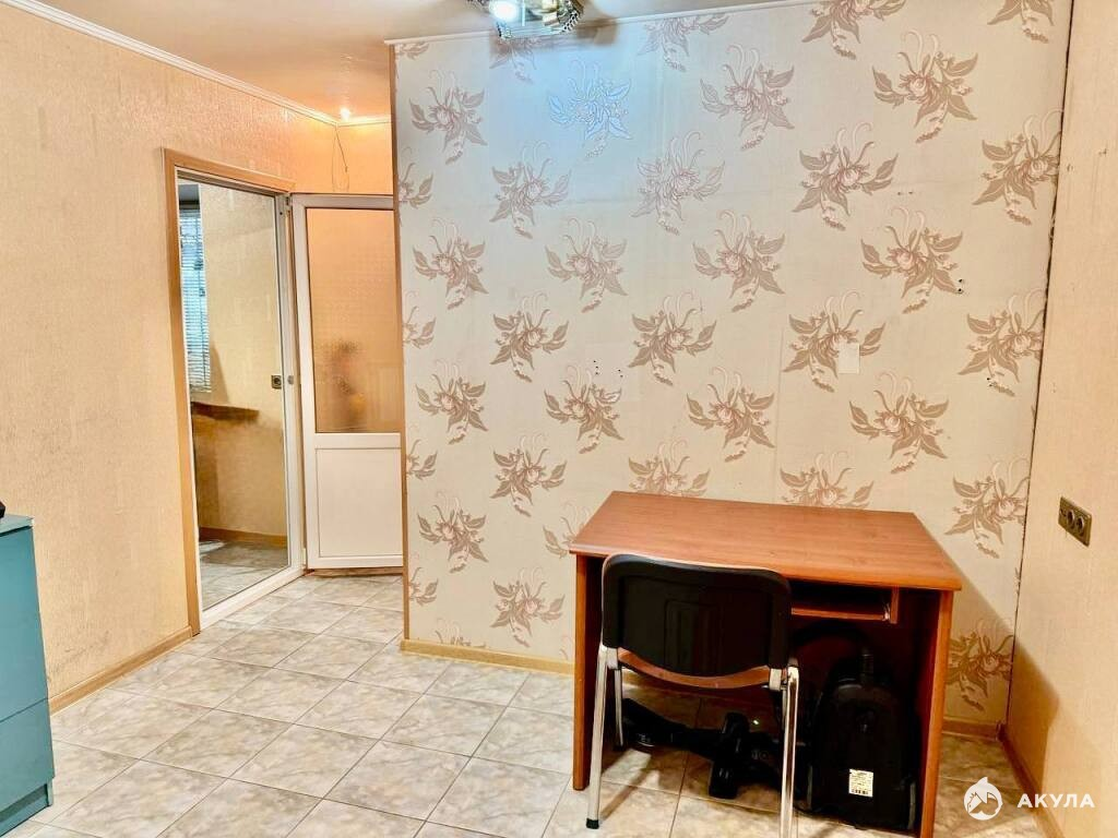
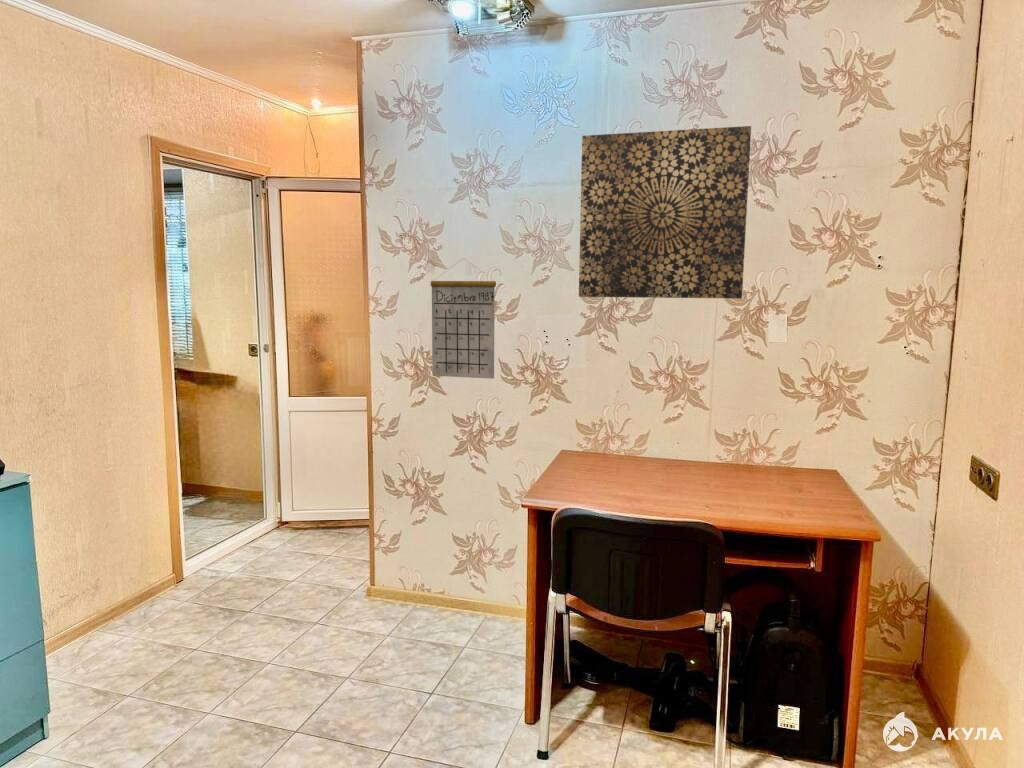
+ calendar (463, 318)
+ wall art (661, 216)
